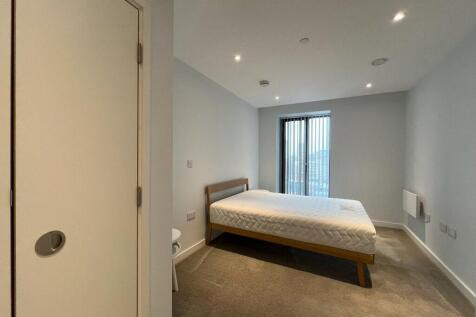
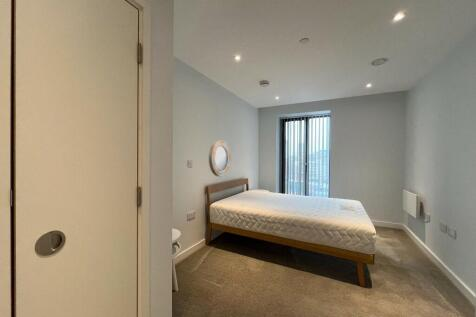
+ home mirror (220, 158)
